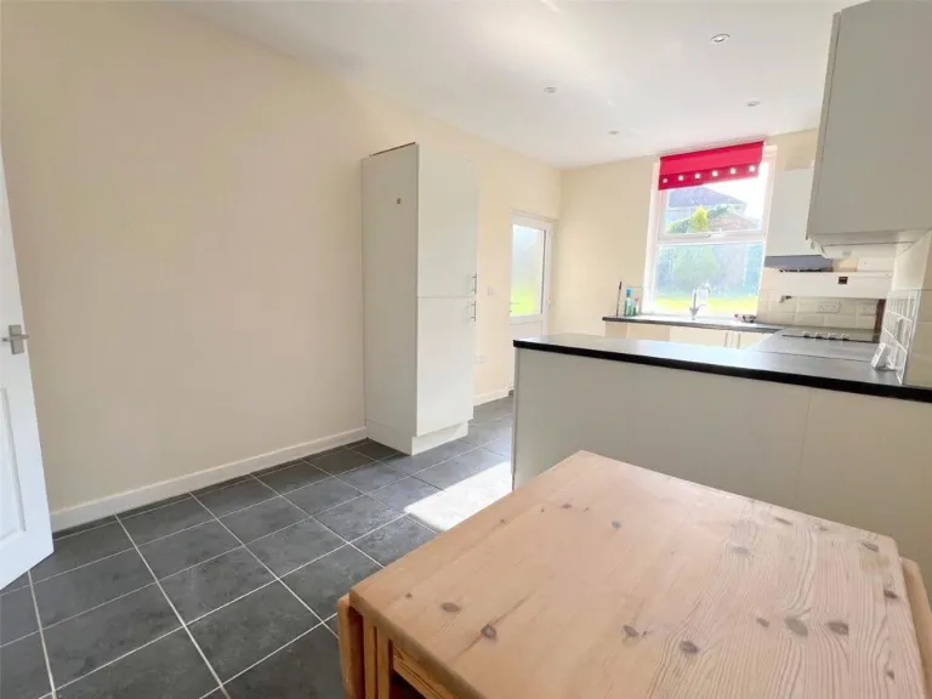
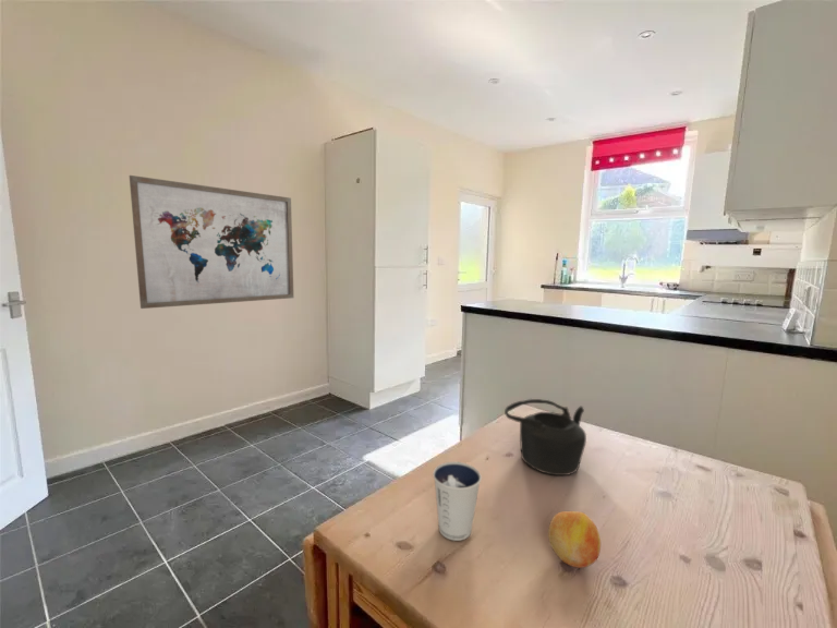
+ wall art (225, 246)
+ dixie cup (456, 502)
+ fruit (573, 536)
+ teapot (551, 434)
